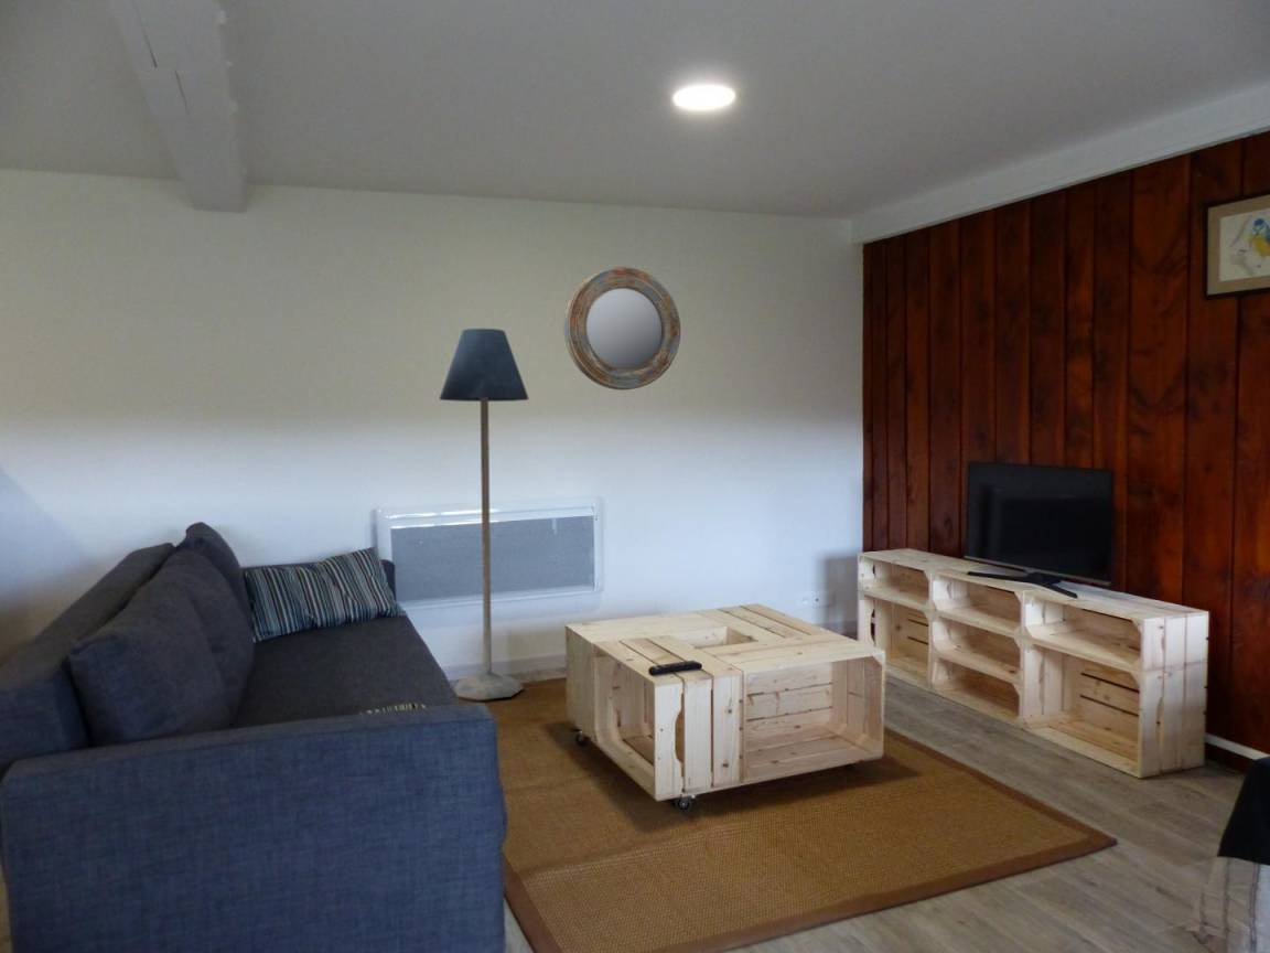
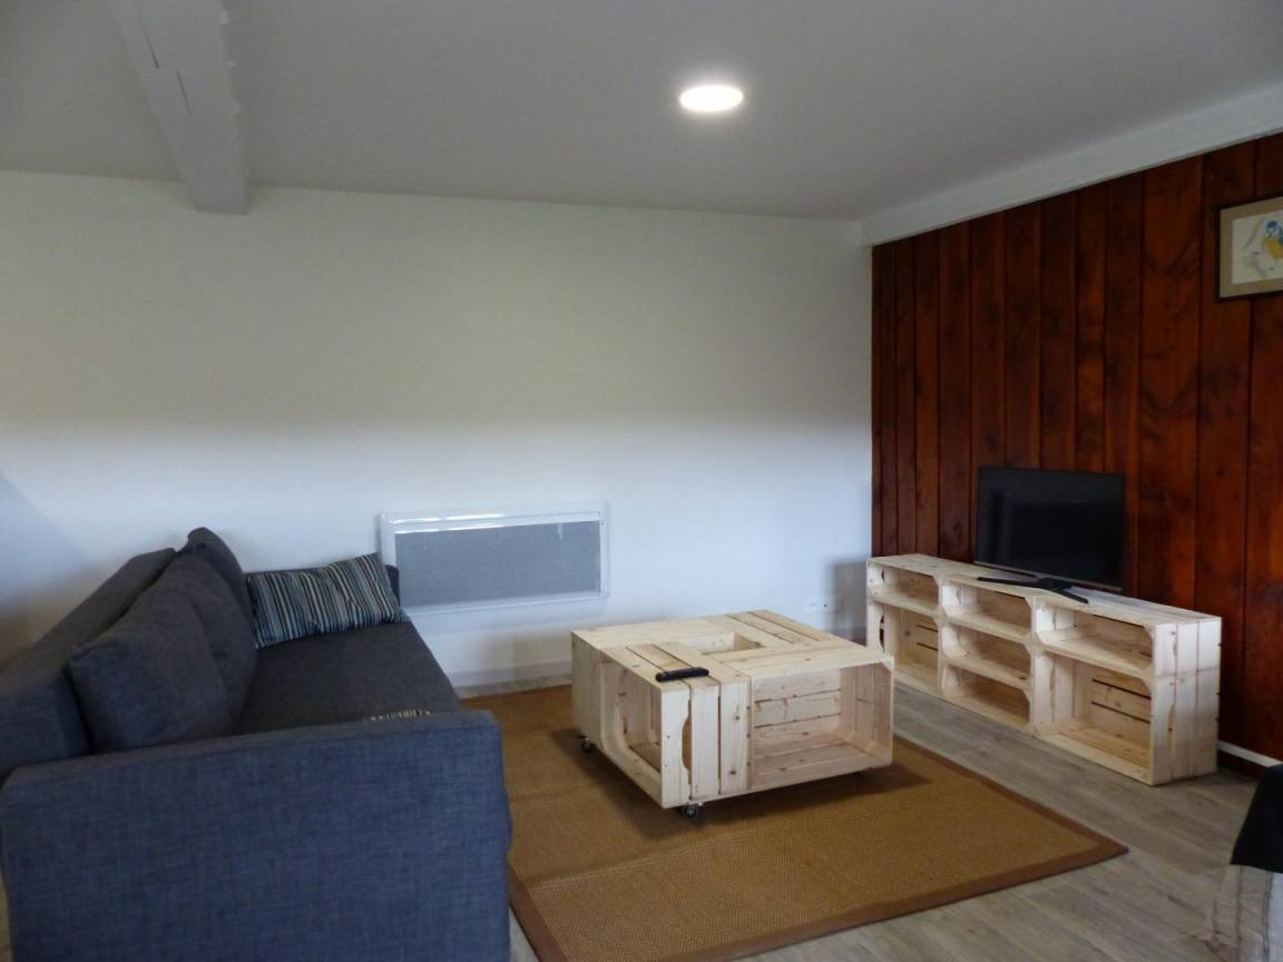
- floor lamp (485, 511)
- home mirror (623, 329)
